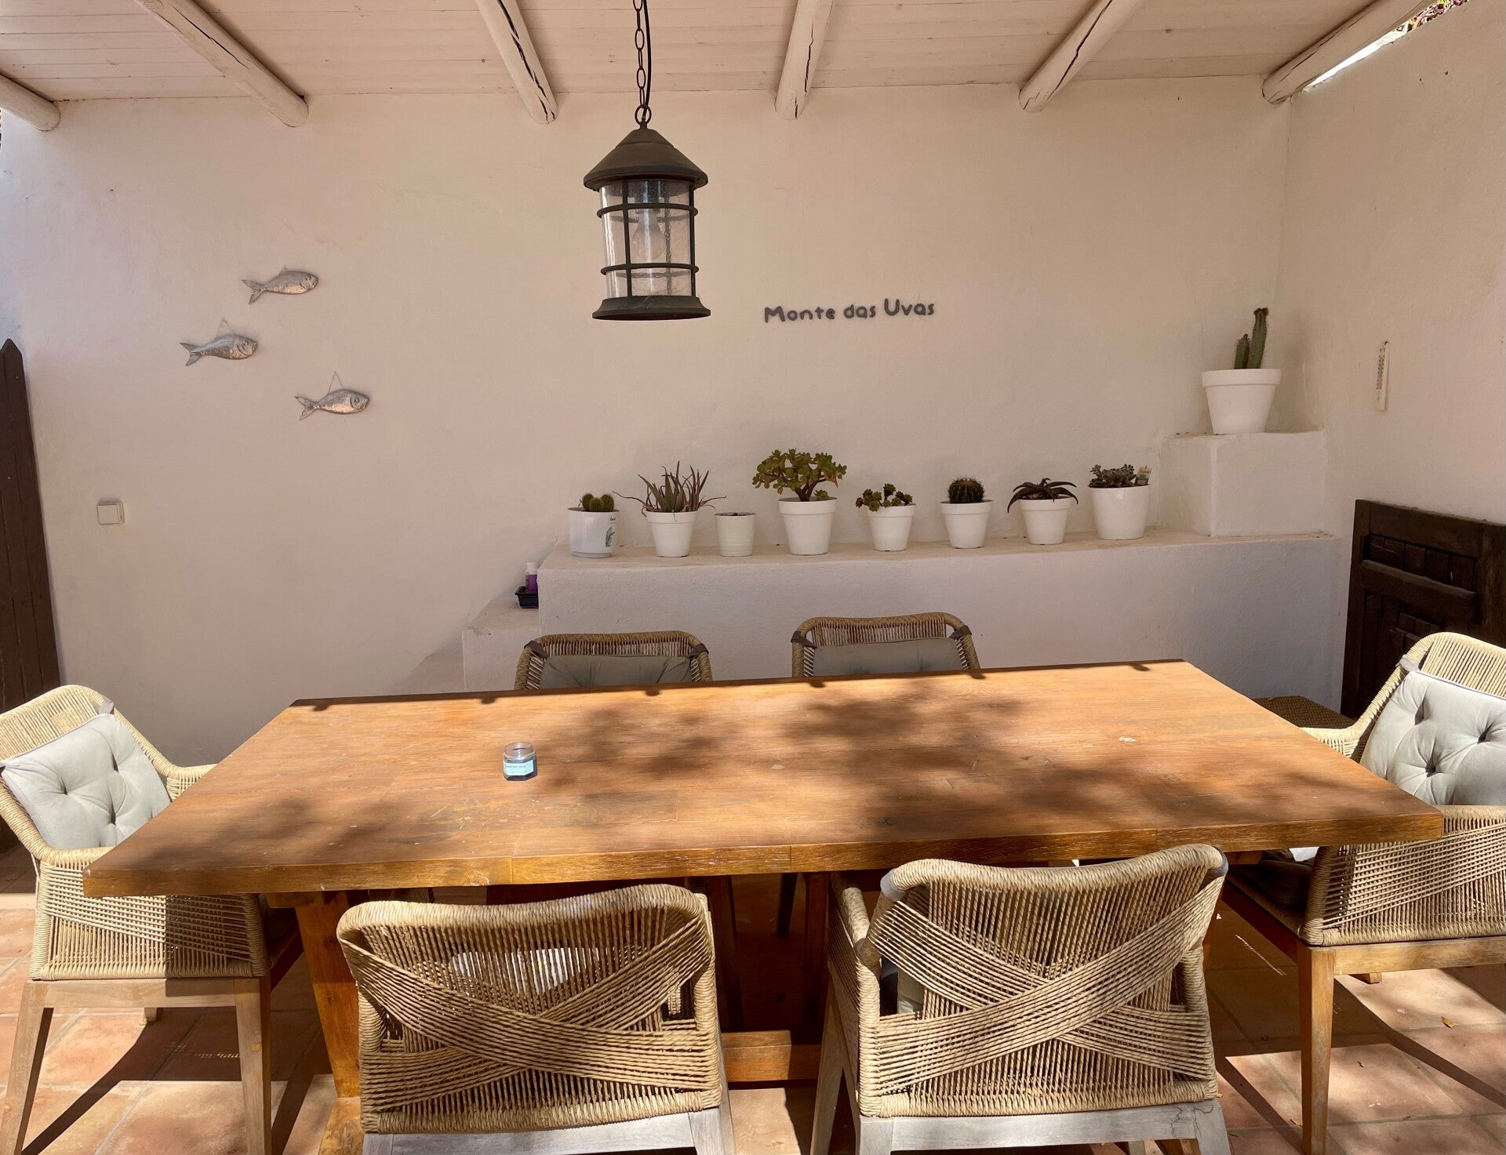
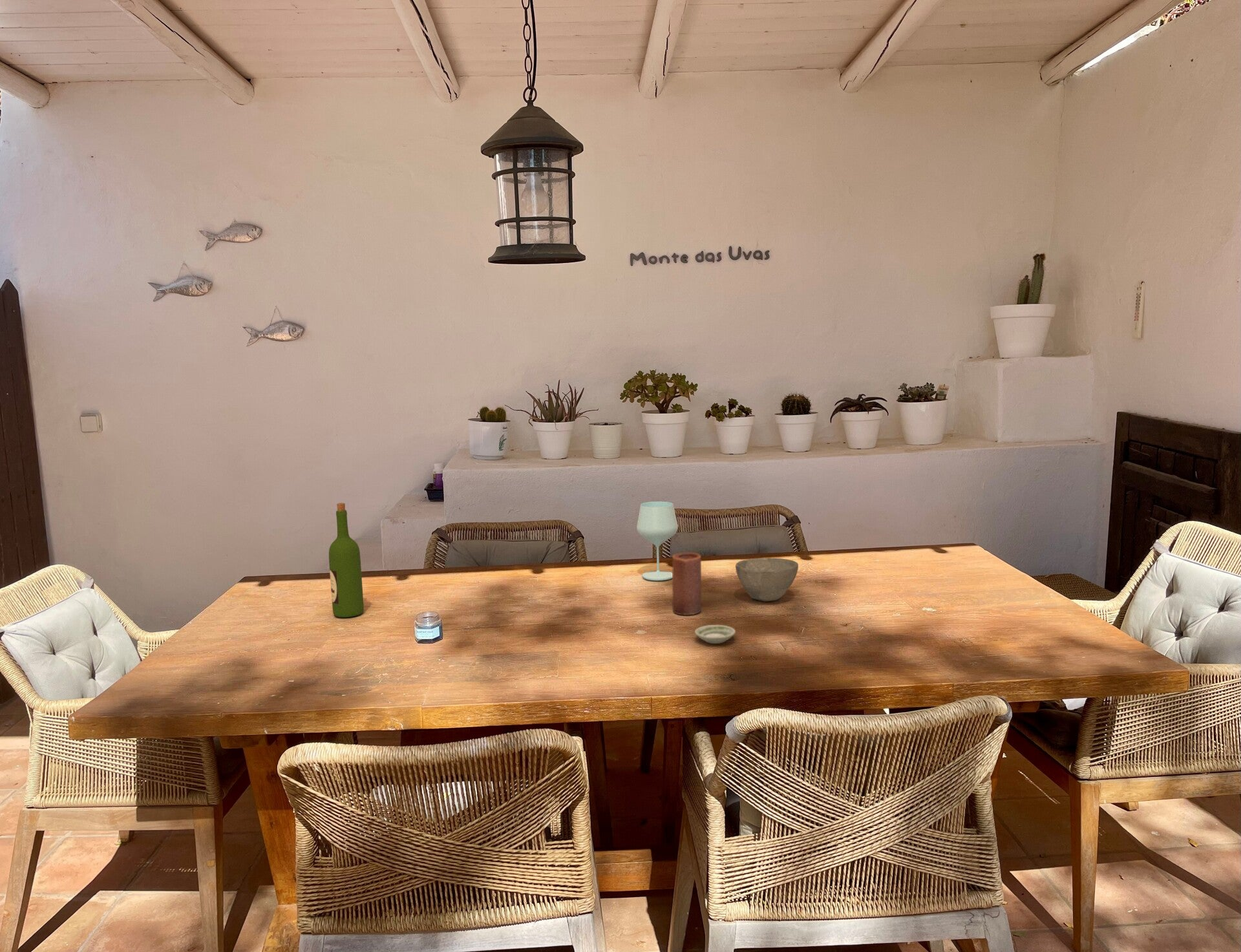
+ bowl (767, 580)
+ wine glass (657, 540)
+ wine bottle (345, 559)
+ candle (686, 583)
+ saucer (715, 635)
